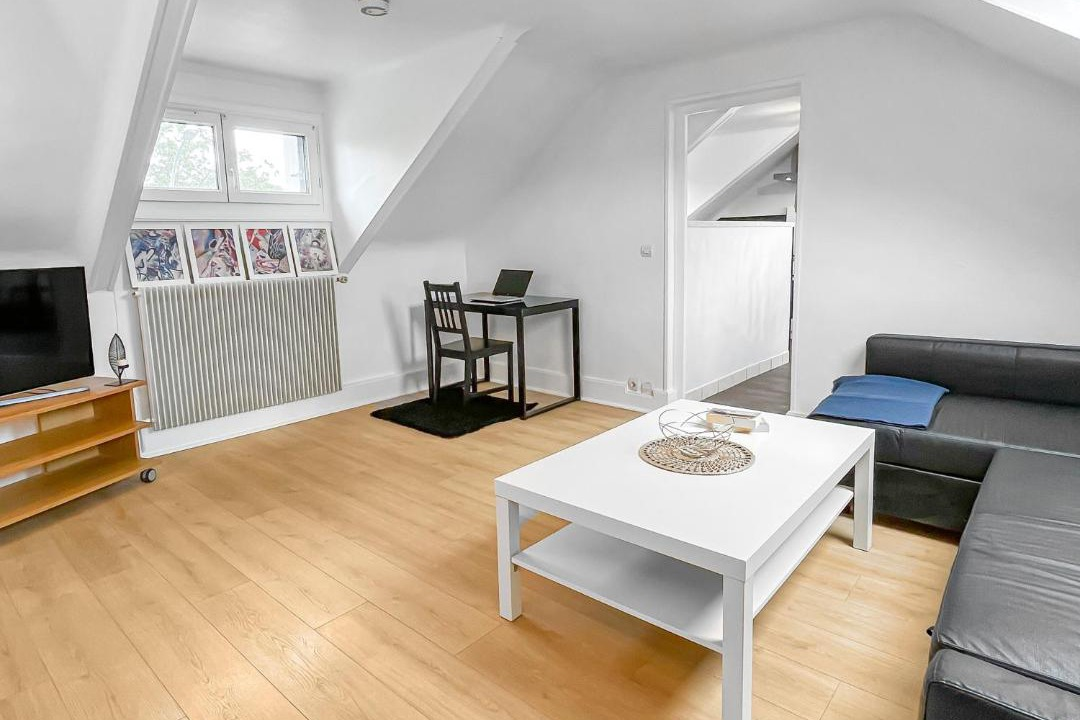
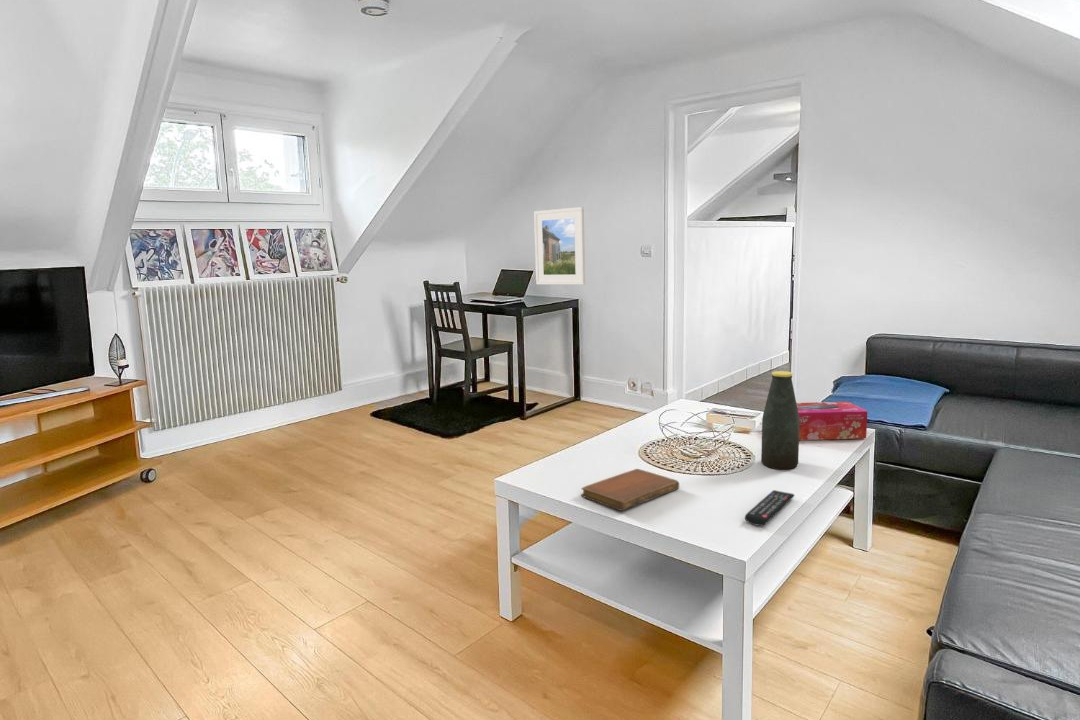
+ remote control (770, 506)
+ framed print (559, 247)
+ bottle (780, 418)
+ notebook (630, 488)
+ tissue box (817, 420)
